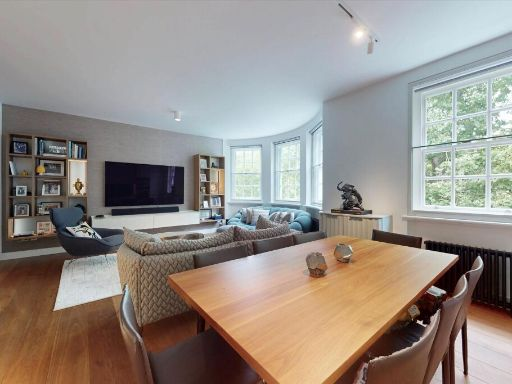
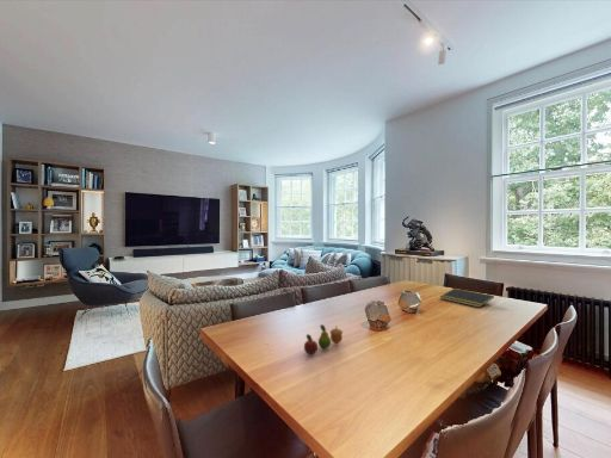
+ notepad (465, 297)
+ fruit (323, 336)
